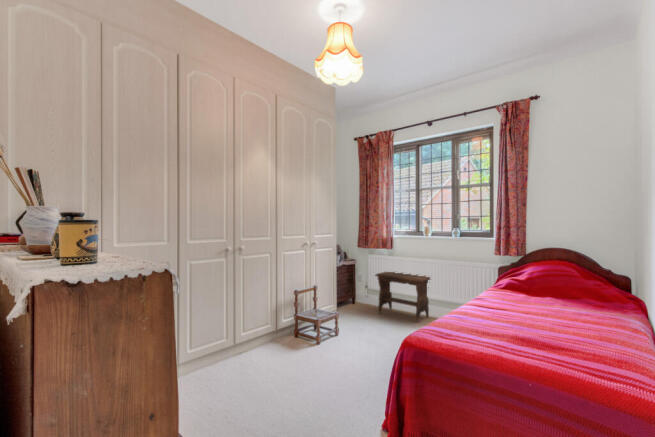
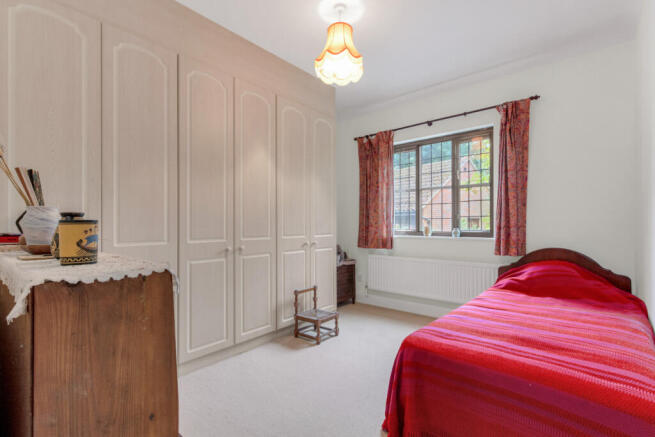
- footstool (402, 299)
